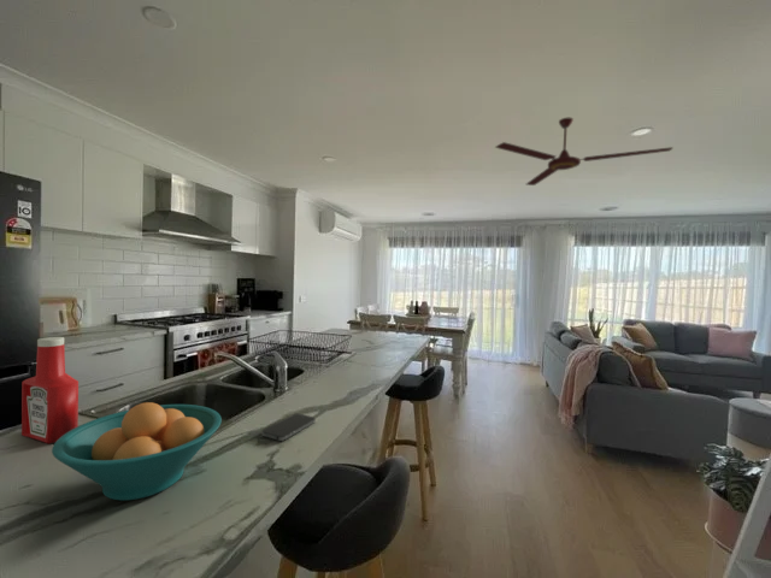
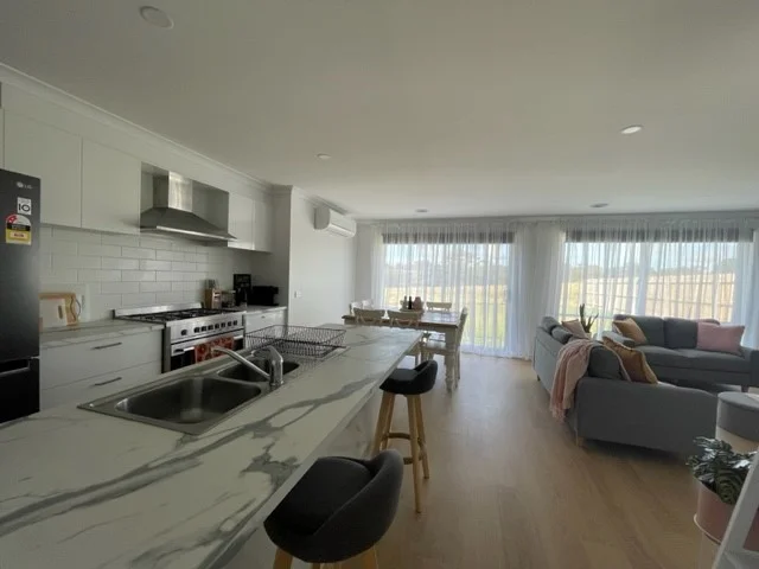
- smartphone (289, 425)
- fruit bowl (146, 442)
- ceiling fan (585, 157)
- soap bottle (51, 387)
